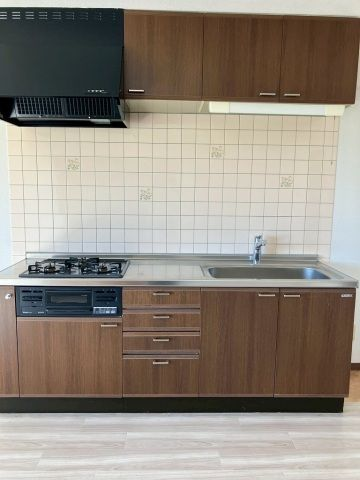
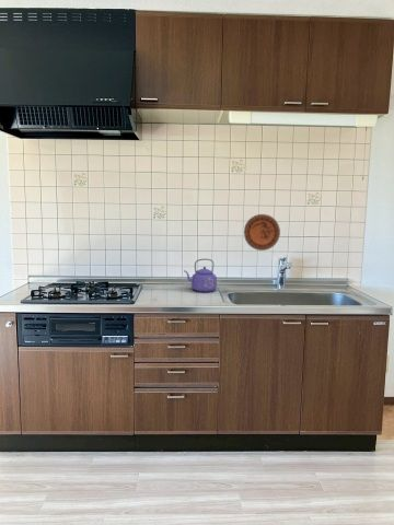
+ decorative plate (262, 232)
+ kettle (199, 275)
